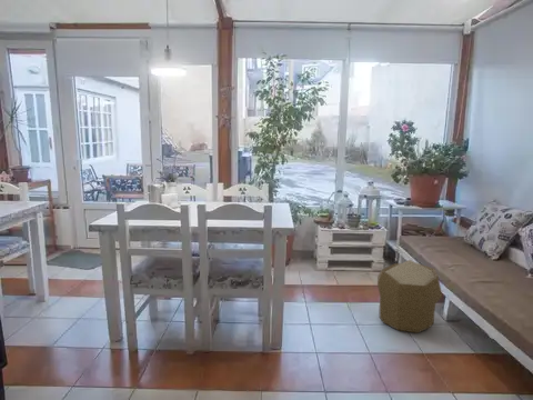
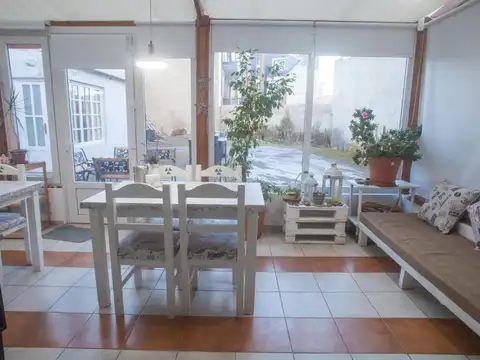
- pouf (406, 290)
